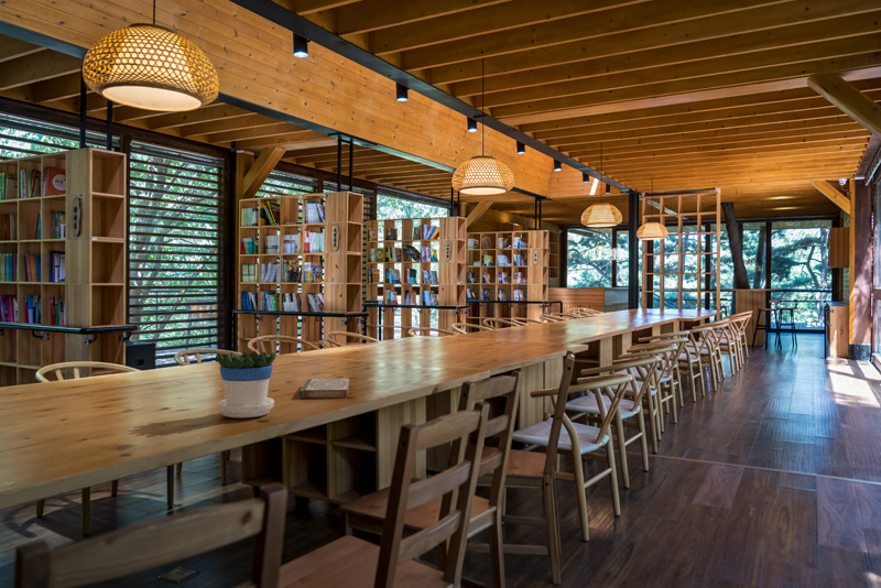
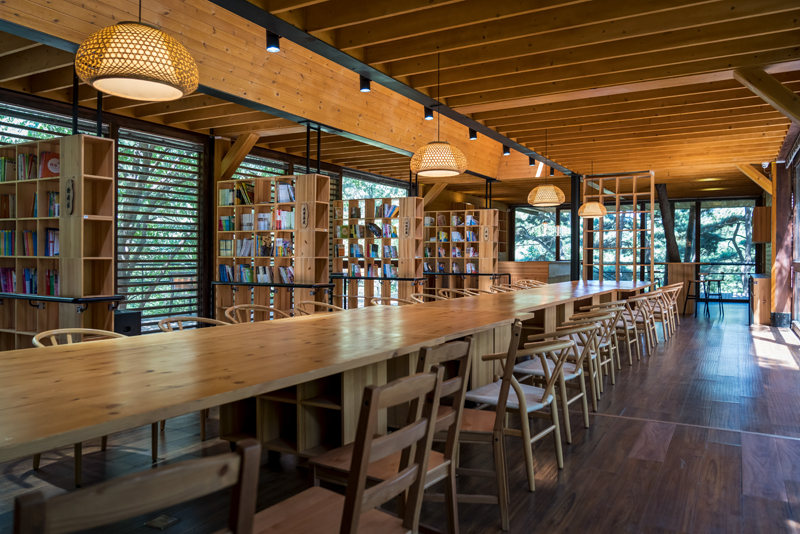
- book (325, 388)
- flowerpot (246, 383)
